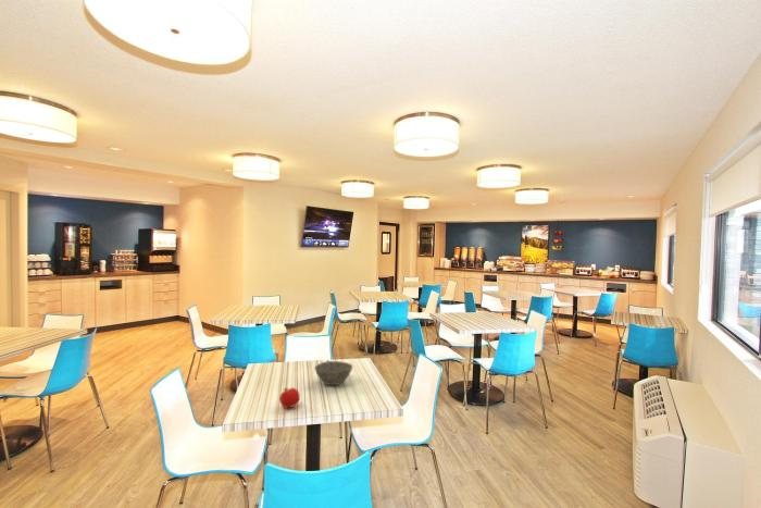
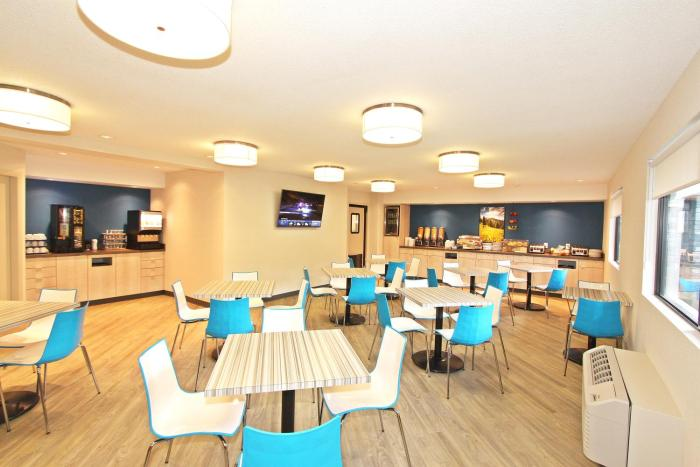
- bowl (333, 374)
- fruit (289, 397)
